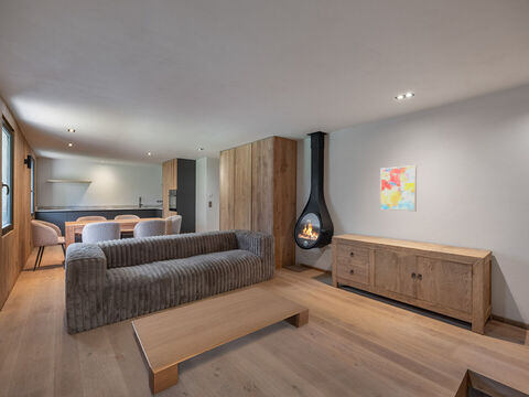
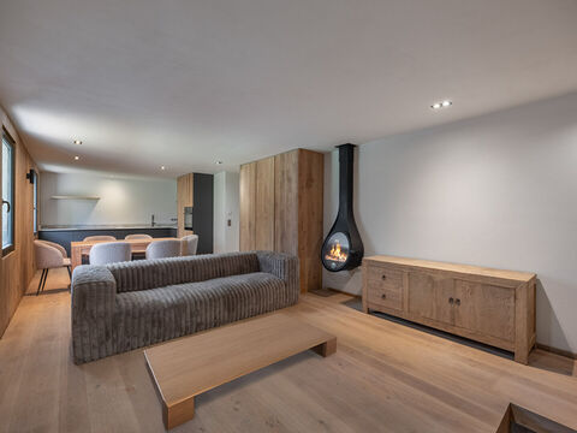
- wall art (397, 189)
